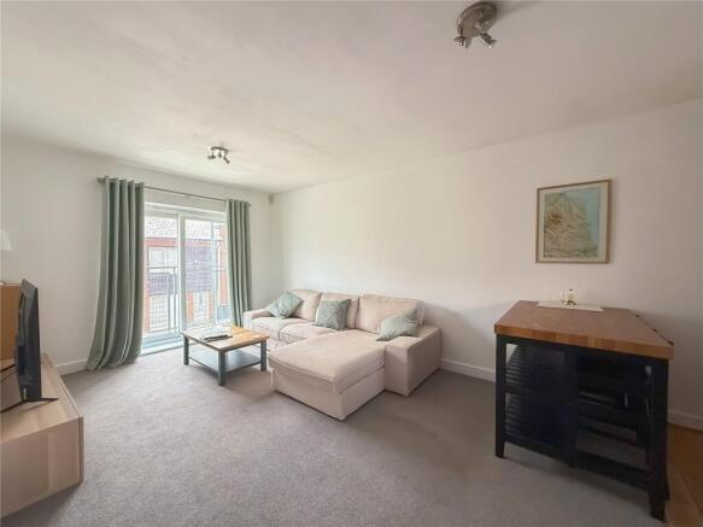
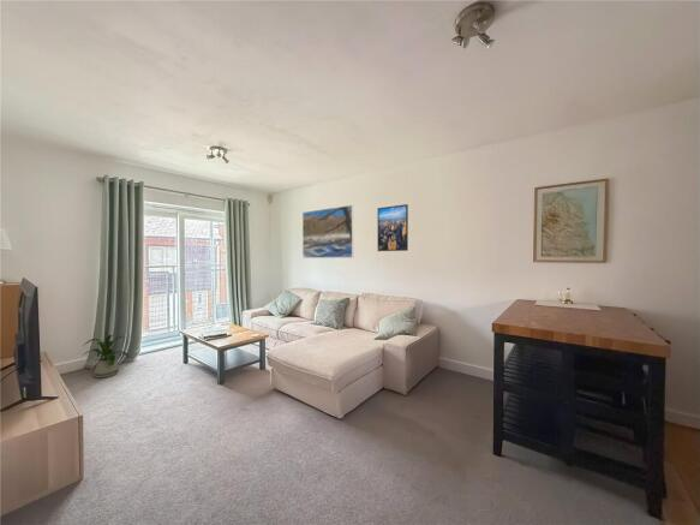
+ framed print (391, 228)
+ house plant (107, 352)
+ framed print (325, 233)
